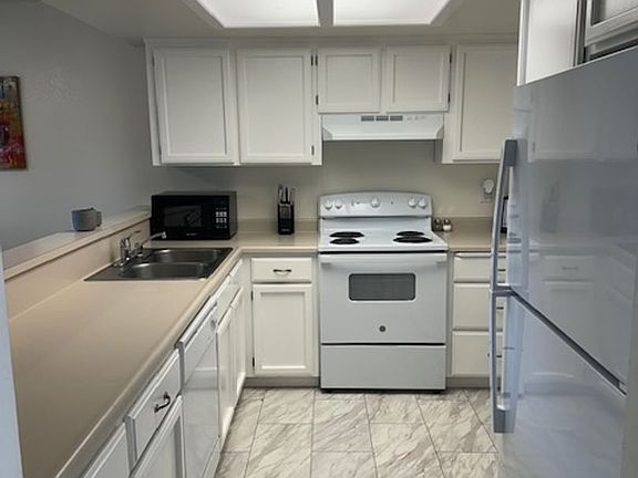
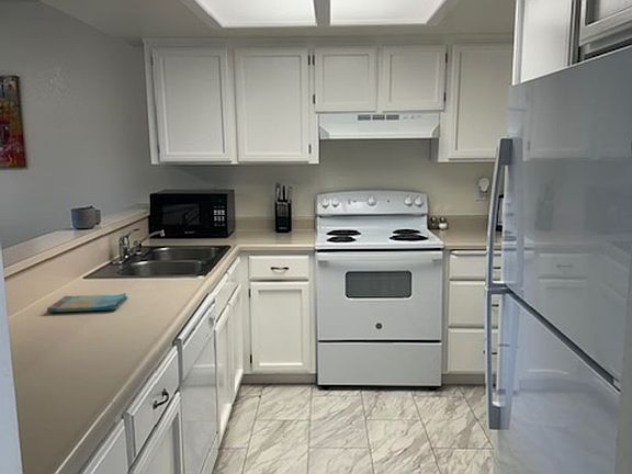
+ dish towel (89, 302)
